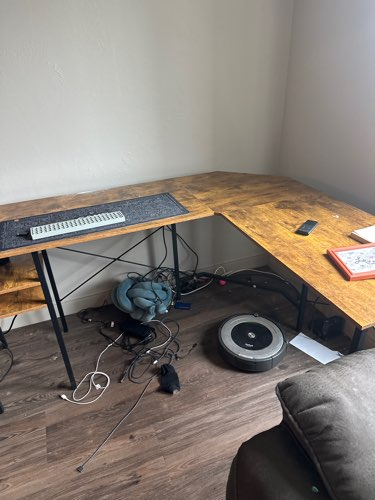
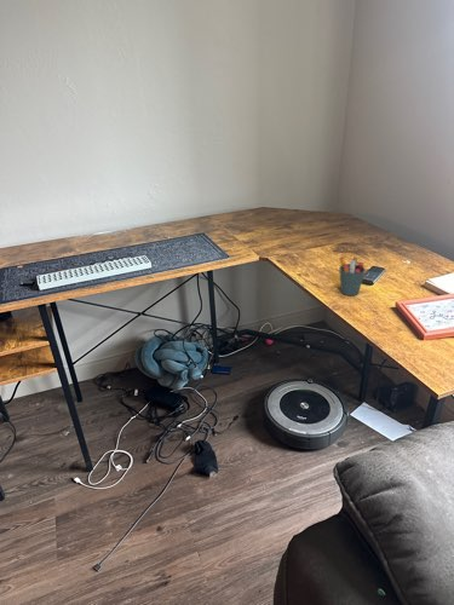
+ pen holder (351, 273)
